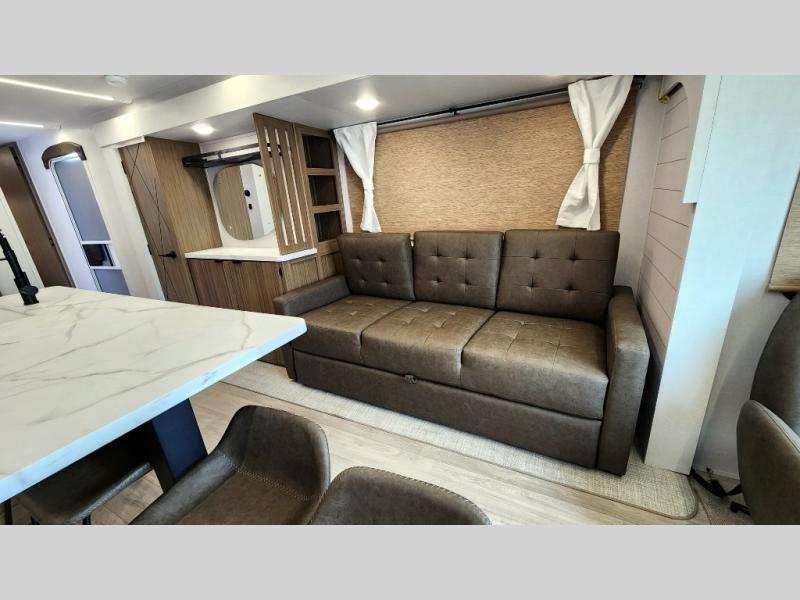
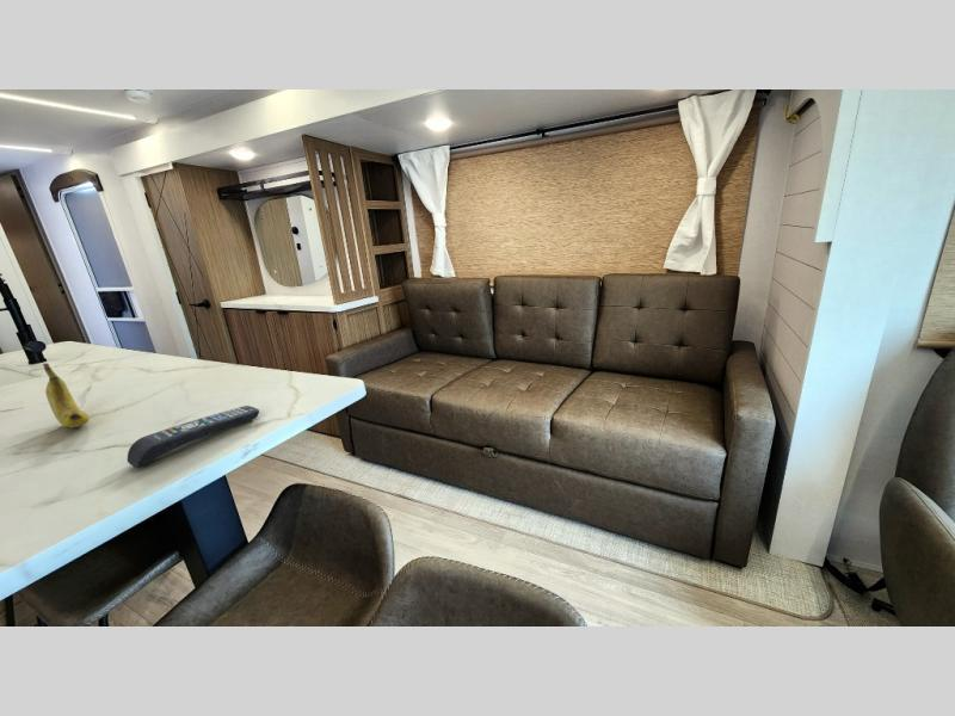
+ remote control (198, 430)
+ fruit (61, 396)
